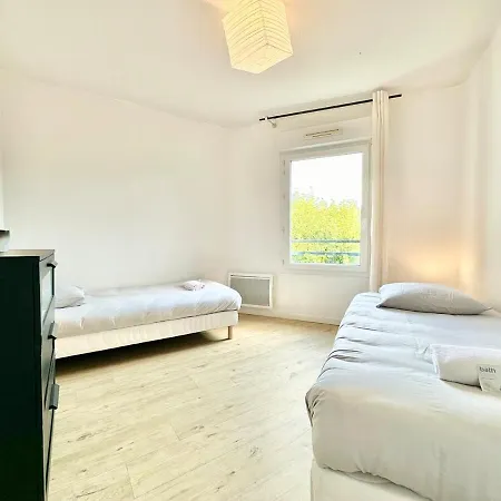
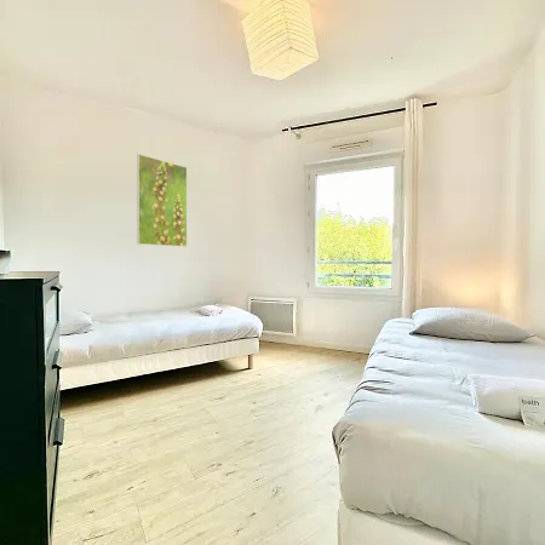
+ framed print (162, 203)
